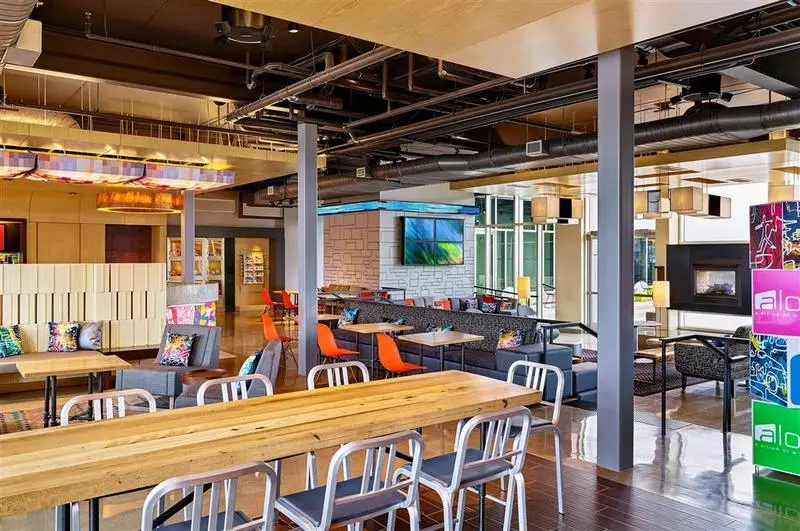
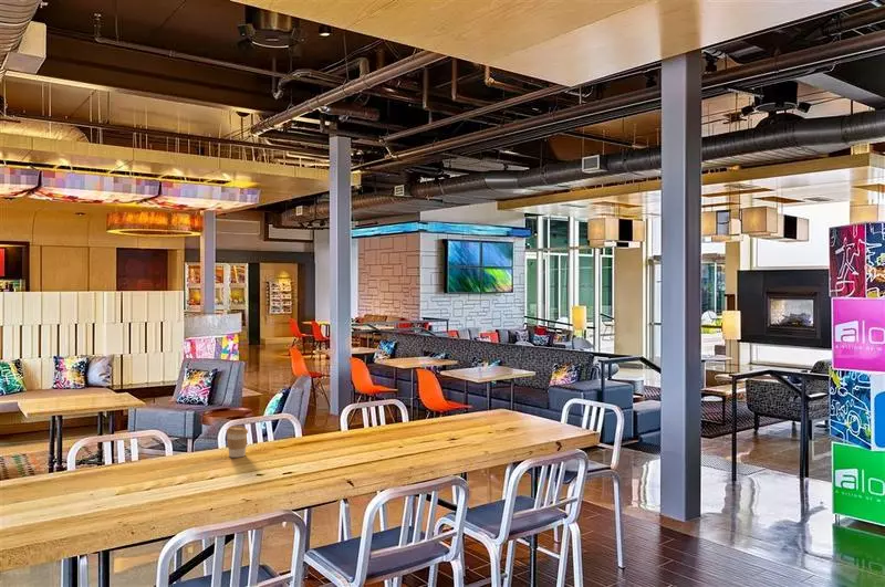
+ coffee cup (237, 441)
